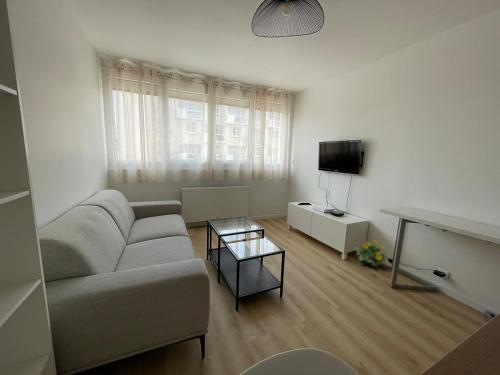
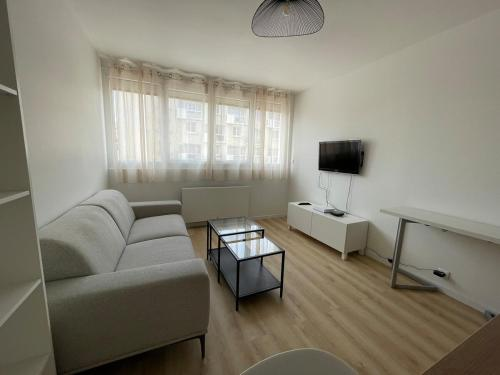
- flowering plant (370, 252)
